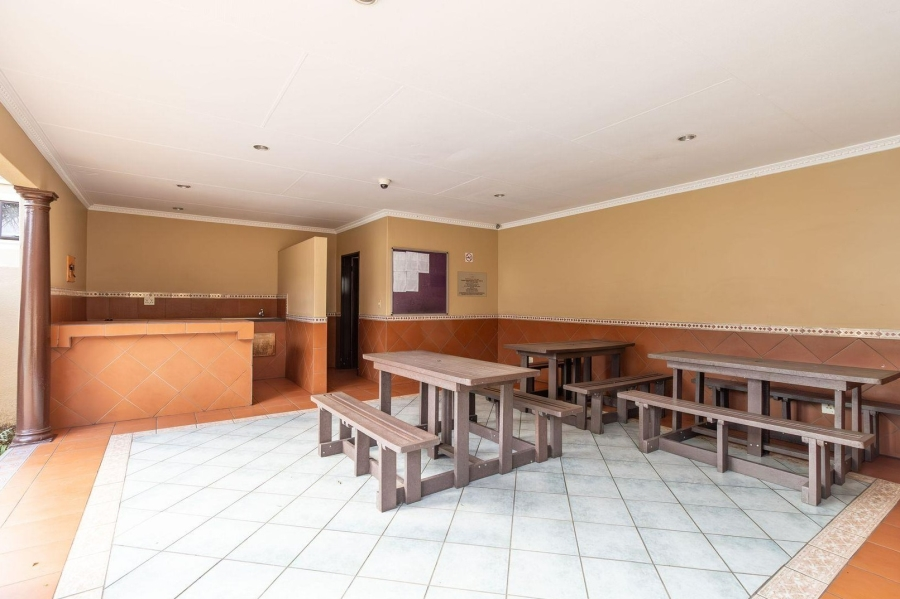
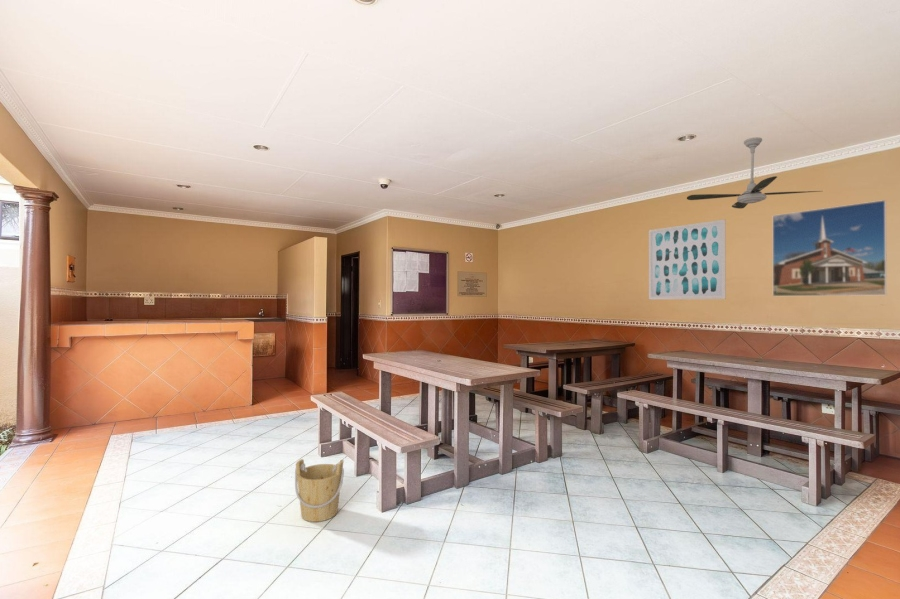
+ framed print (825, 252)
+ bucket (319, 487)
+ wall art (684, 262)
+ ceiling fan (751, 170)
